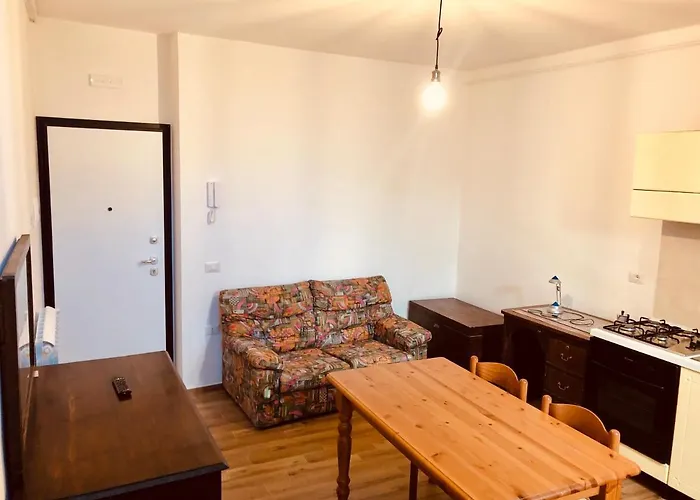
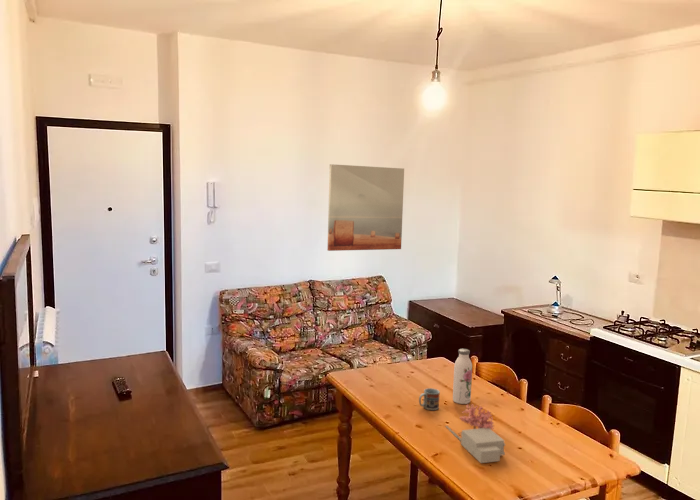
+ cup (428, 399)
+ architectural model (480, 426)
+ water bottle (462, 375)
+ wall art (366, 208)
